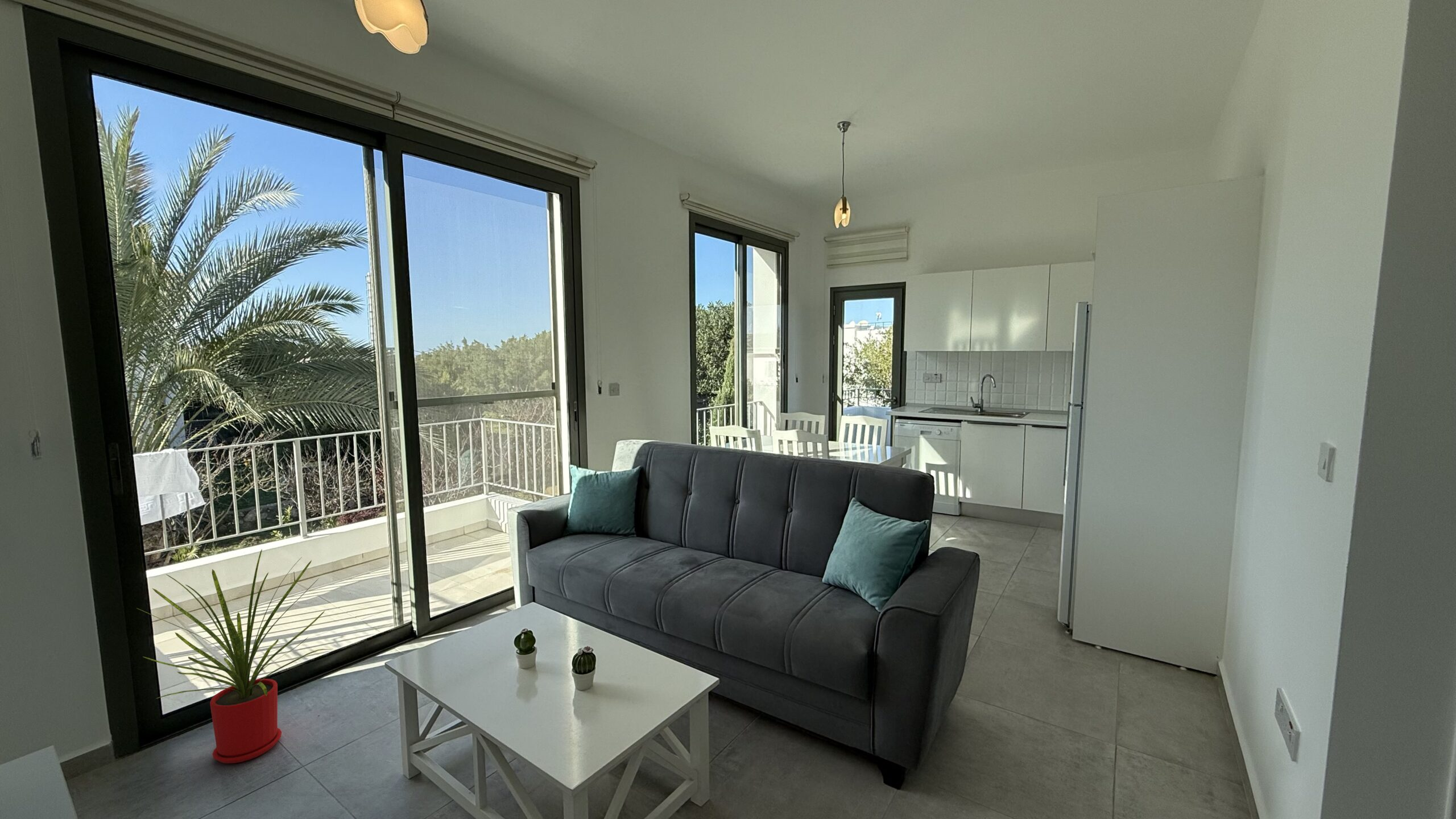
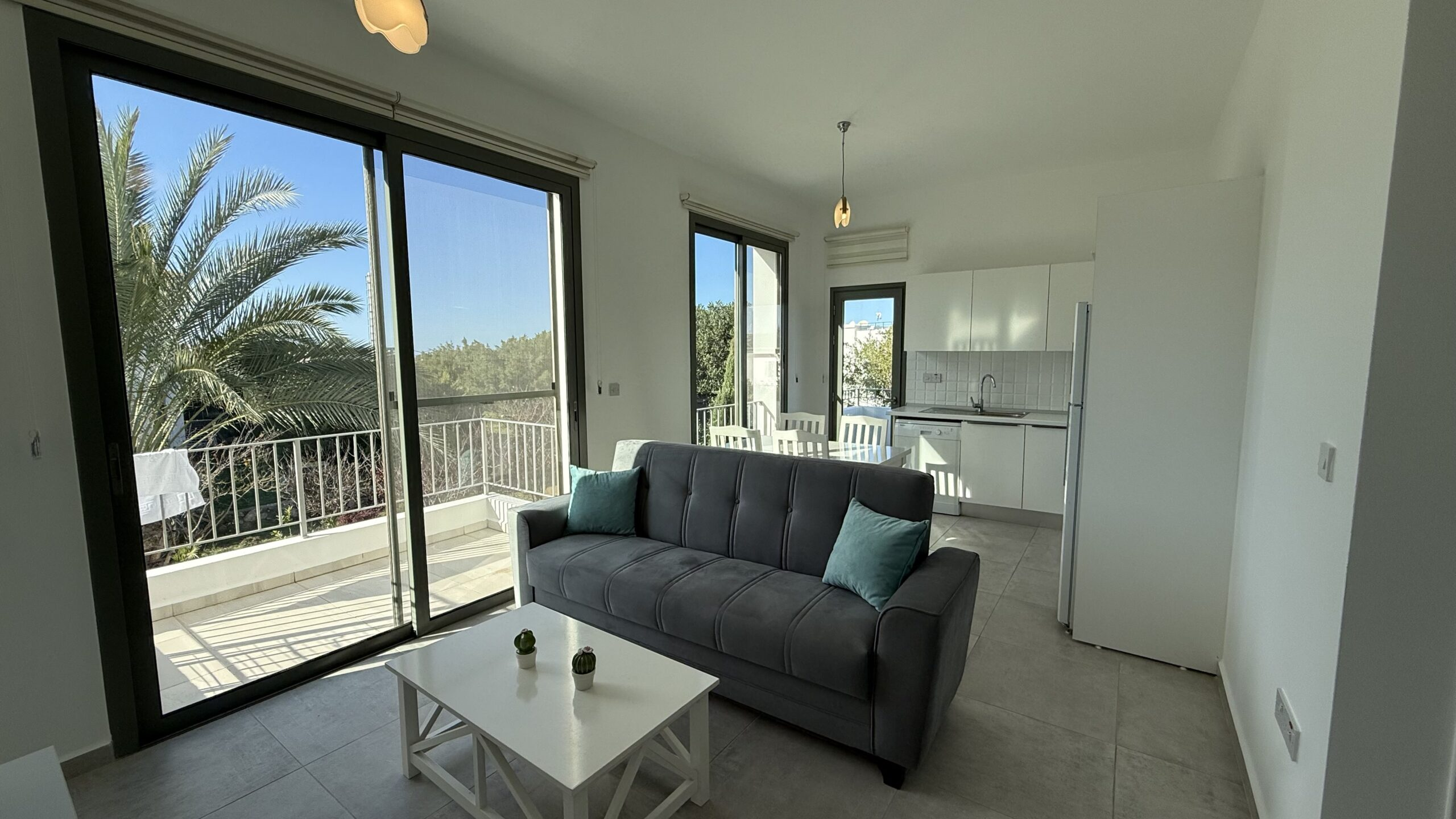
- house plant (241, 656)
